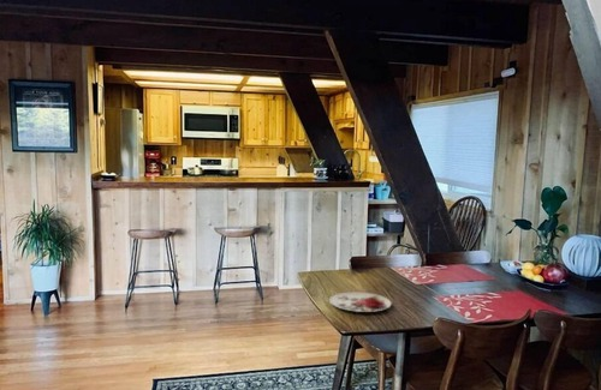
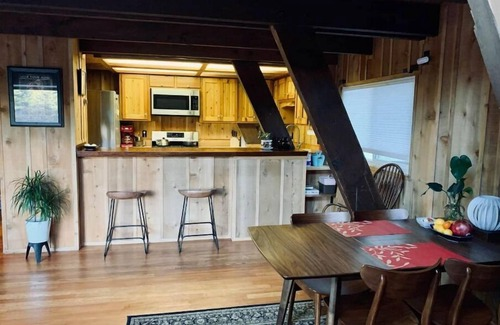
- plate (359, 300)
